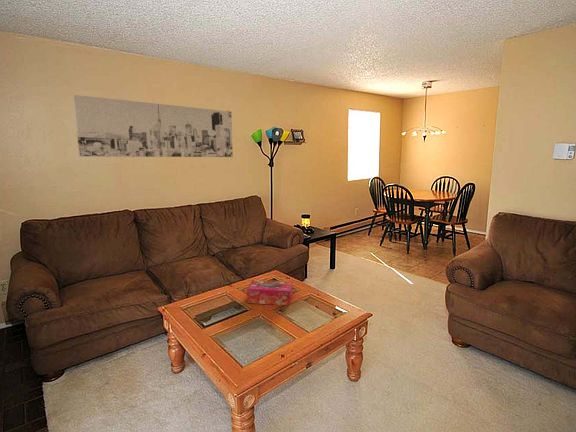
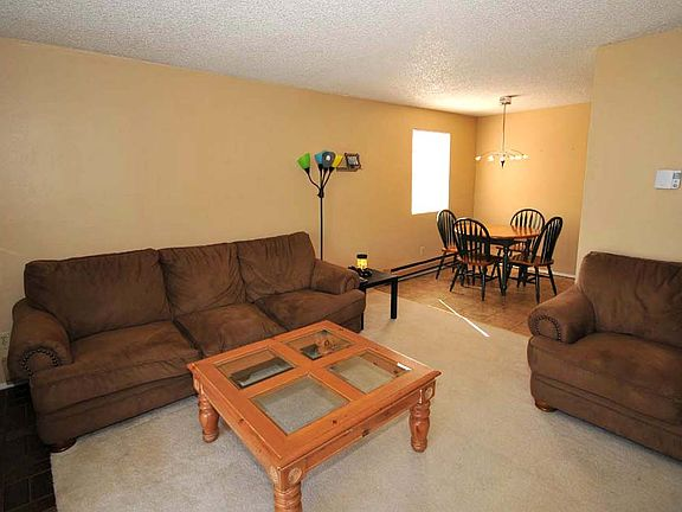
- tissue box (270, 292)
- wall art (165, 131)
